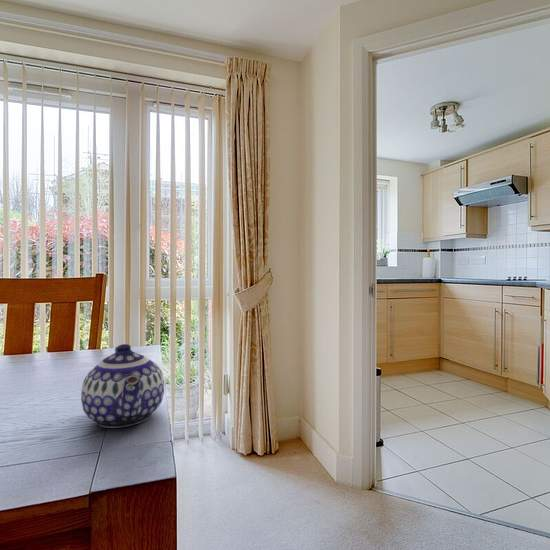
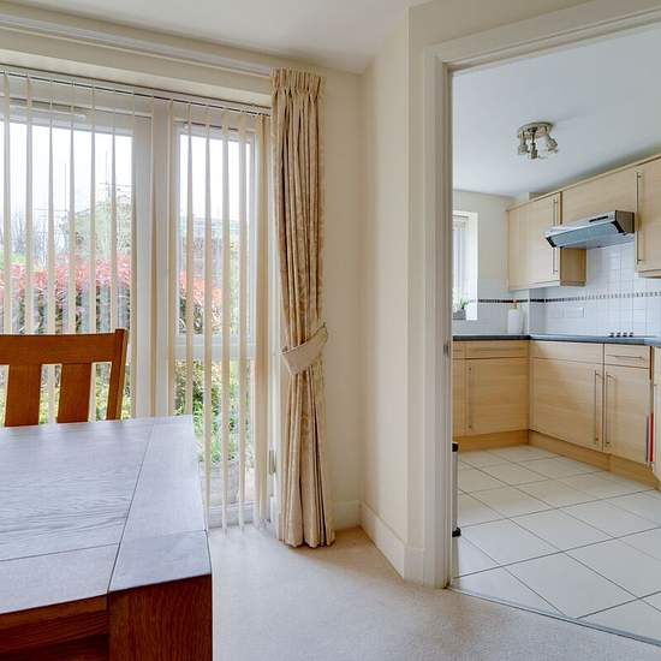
- teapot (124, 380)
